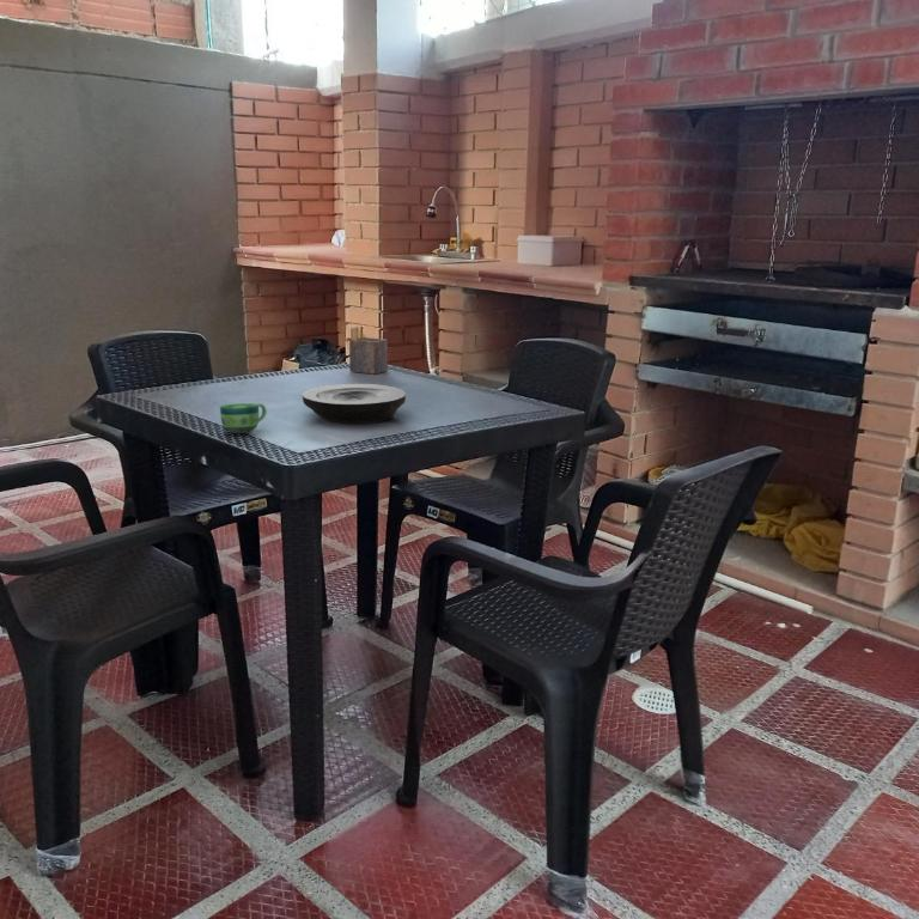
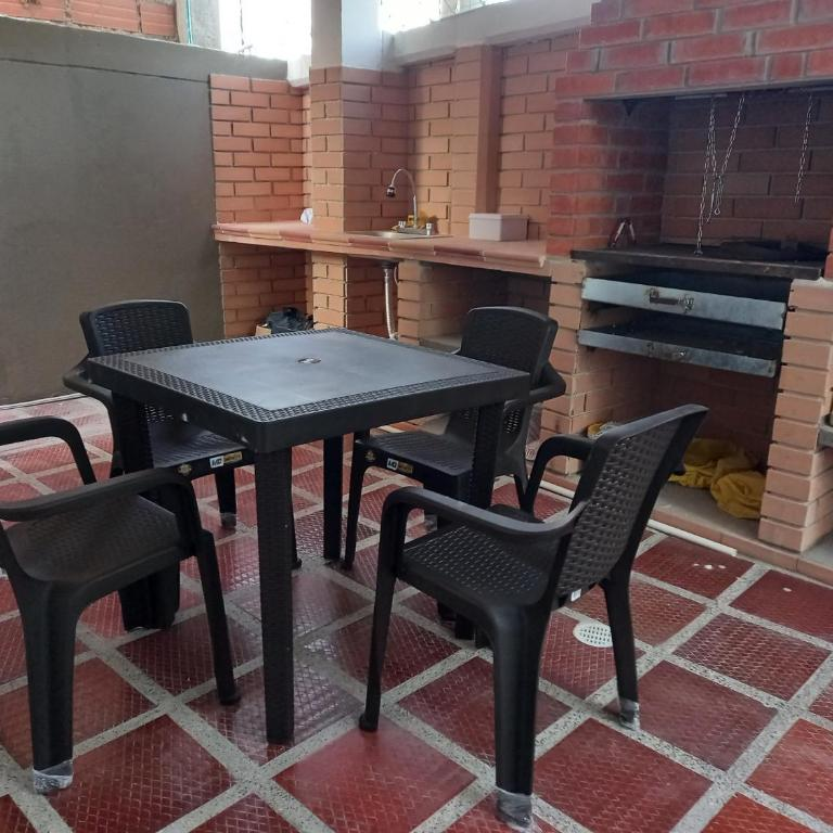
- napkin holder (367, 349)
- cup (243, 416)
- plate (354, 404)
